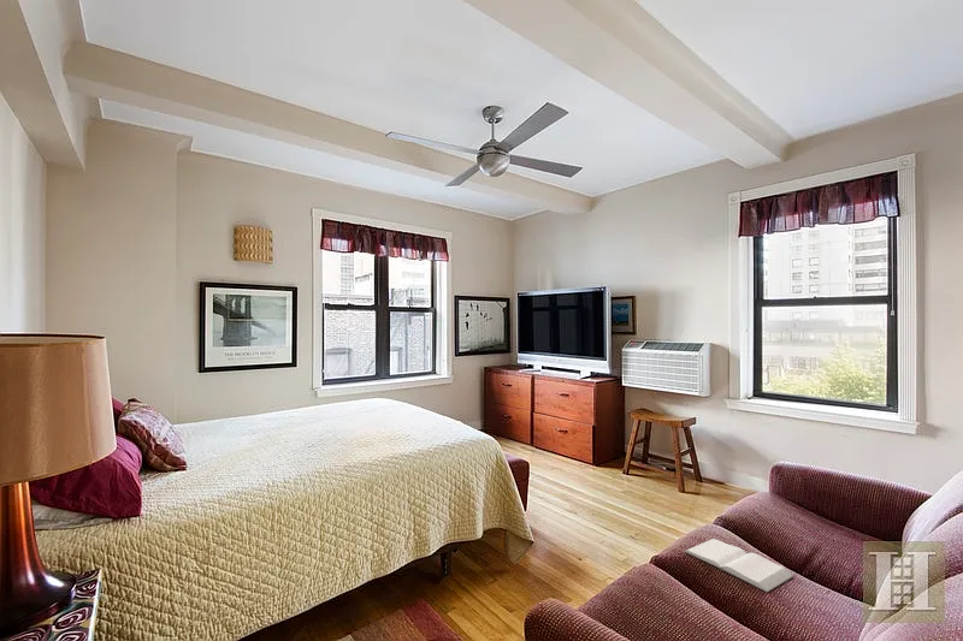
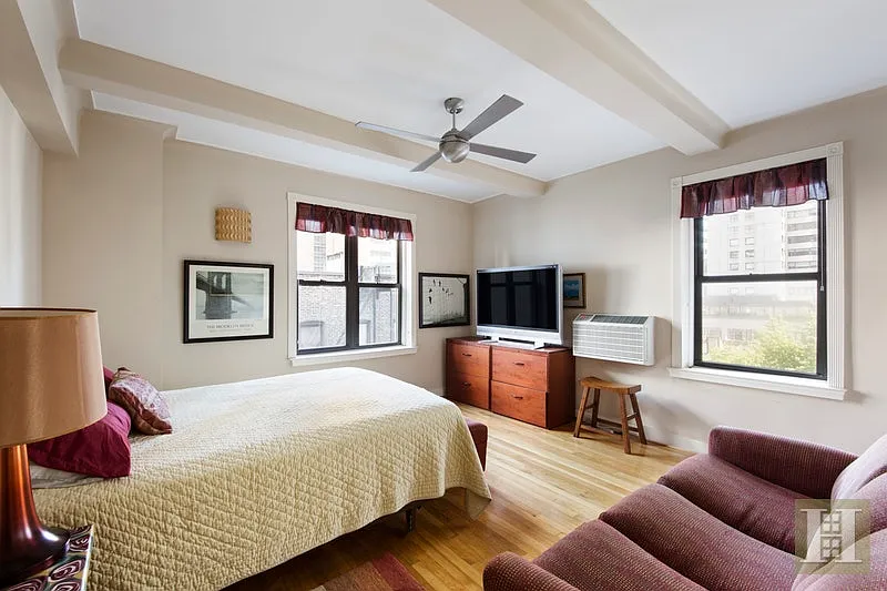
- book (735, 559)
